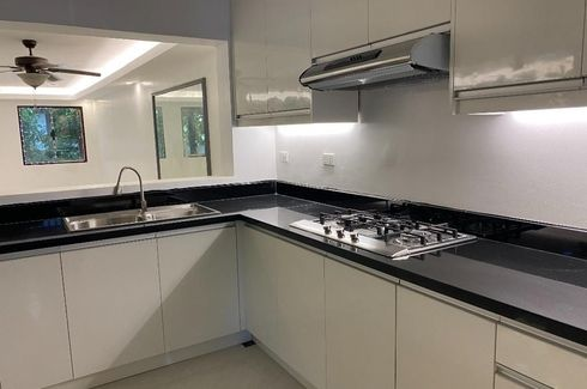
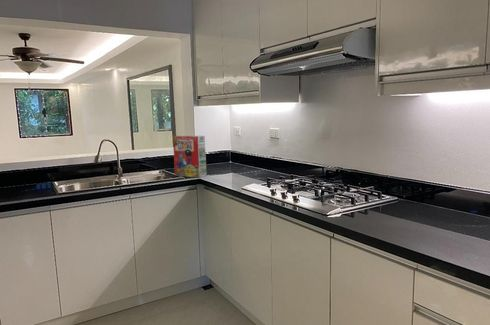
+ cereal box (189, 155)
